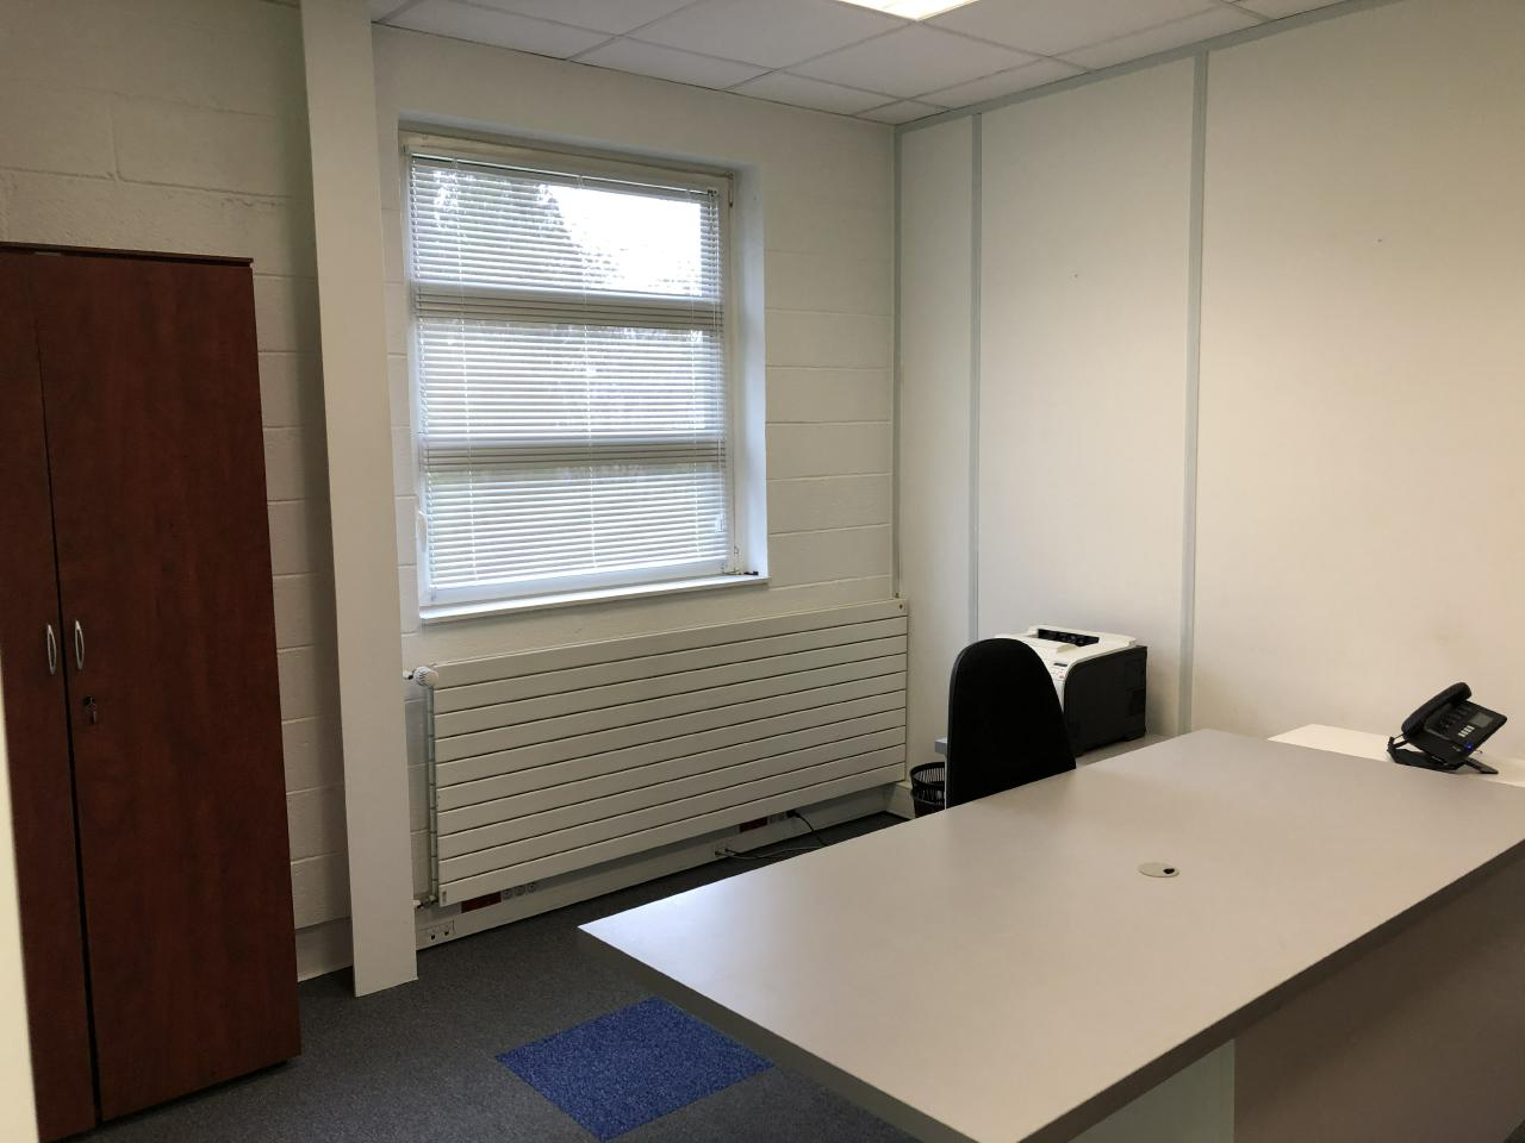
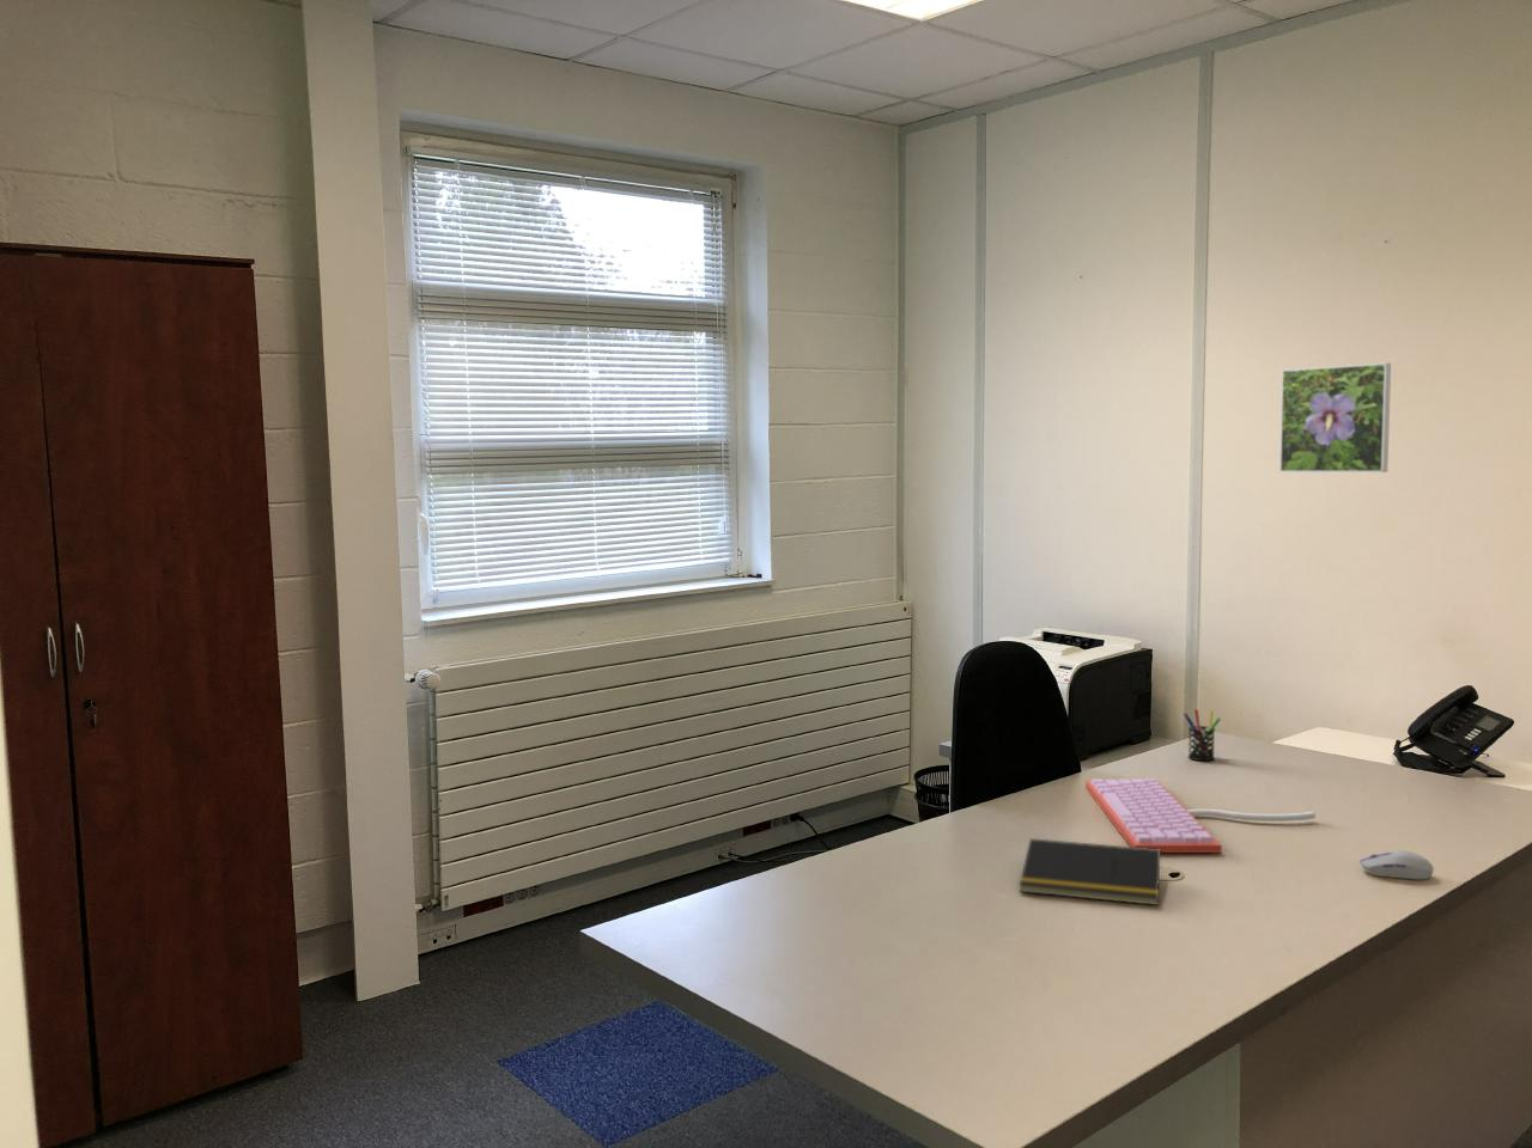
+ computer mouse (1396, 862)
+ keyboard (1208, 810)
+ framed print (1333, 418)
+ pen holder (1204, 733)
+ notepad (1090, 869)
